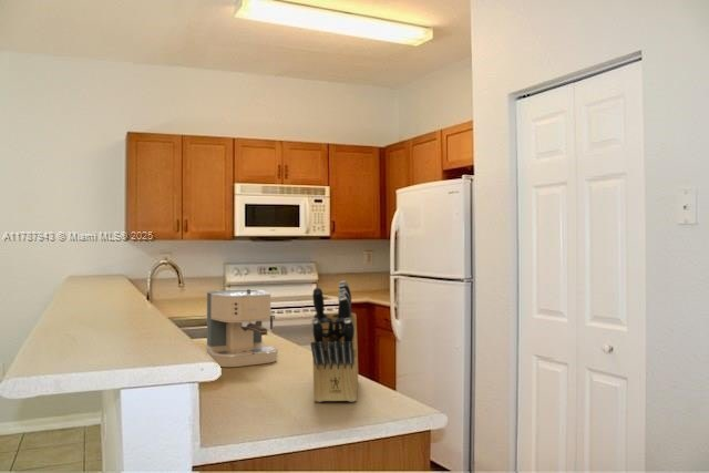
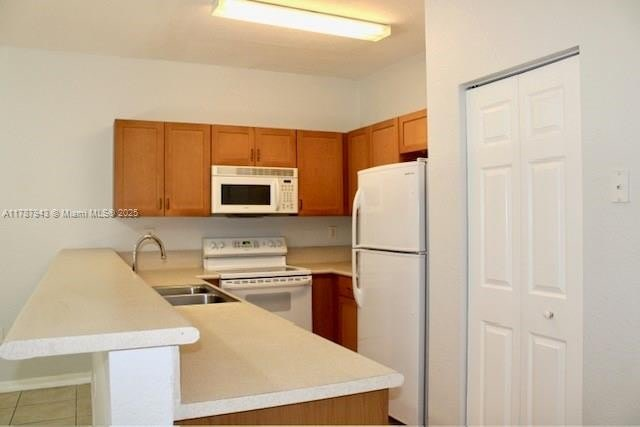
- knife block (336, 336)
- coffee maker (243, 323)
